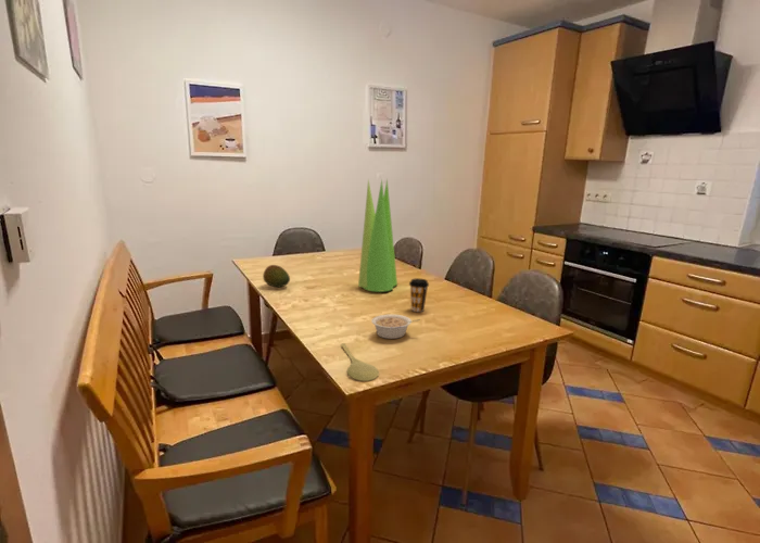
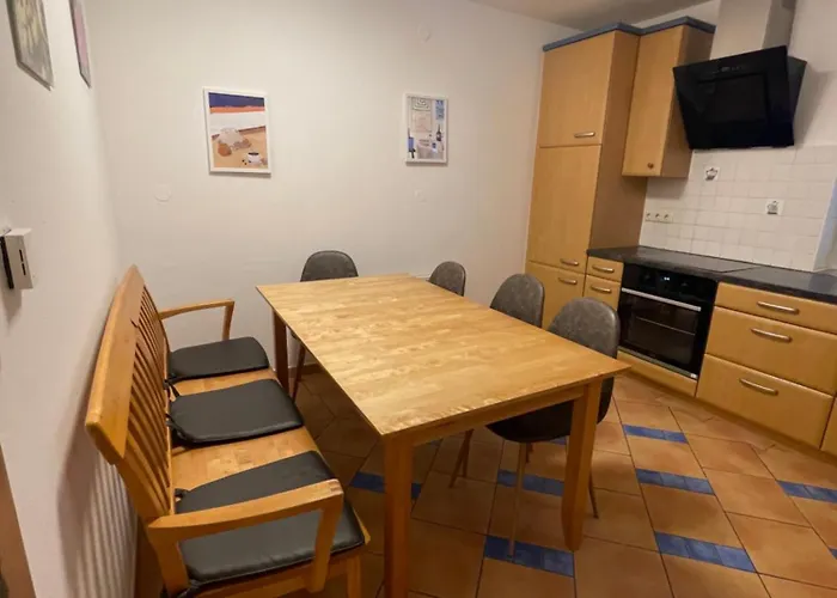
- plant (381, 233)
- fruit (277, 276)
- legume (392, 325)
- coffee cup (418, 294)
- spoon (354, 359)
